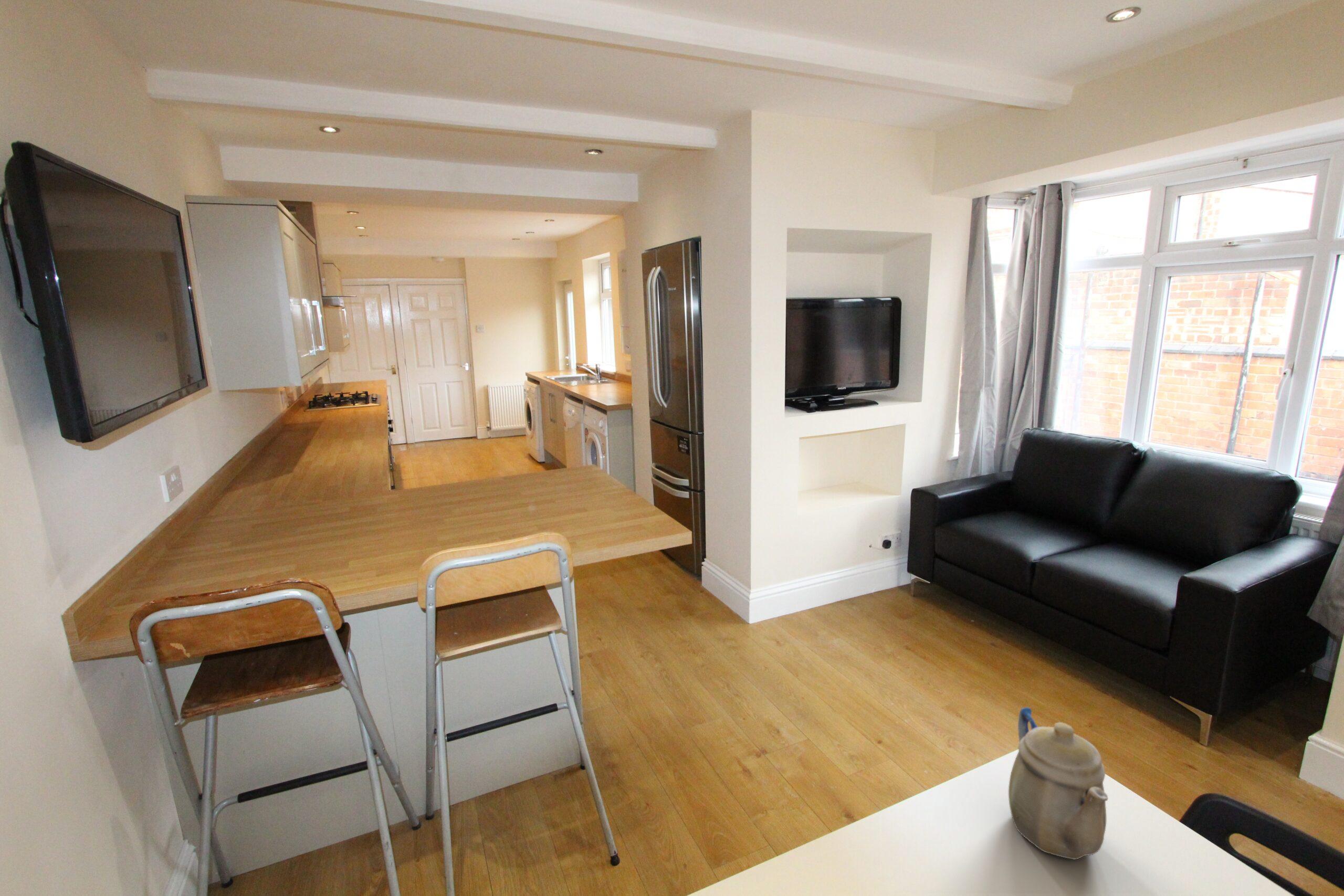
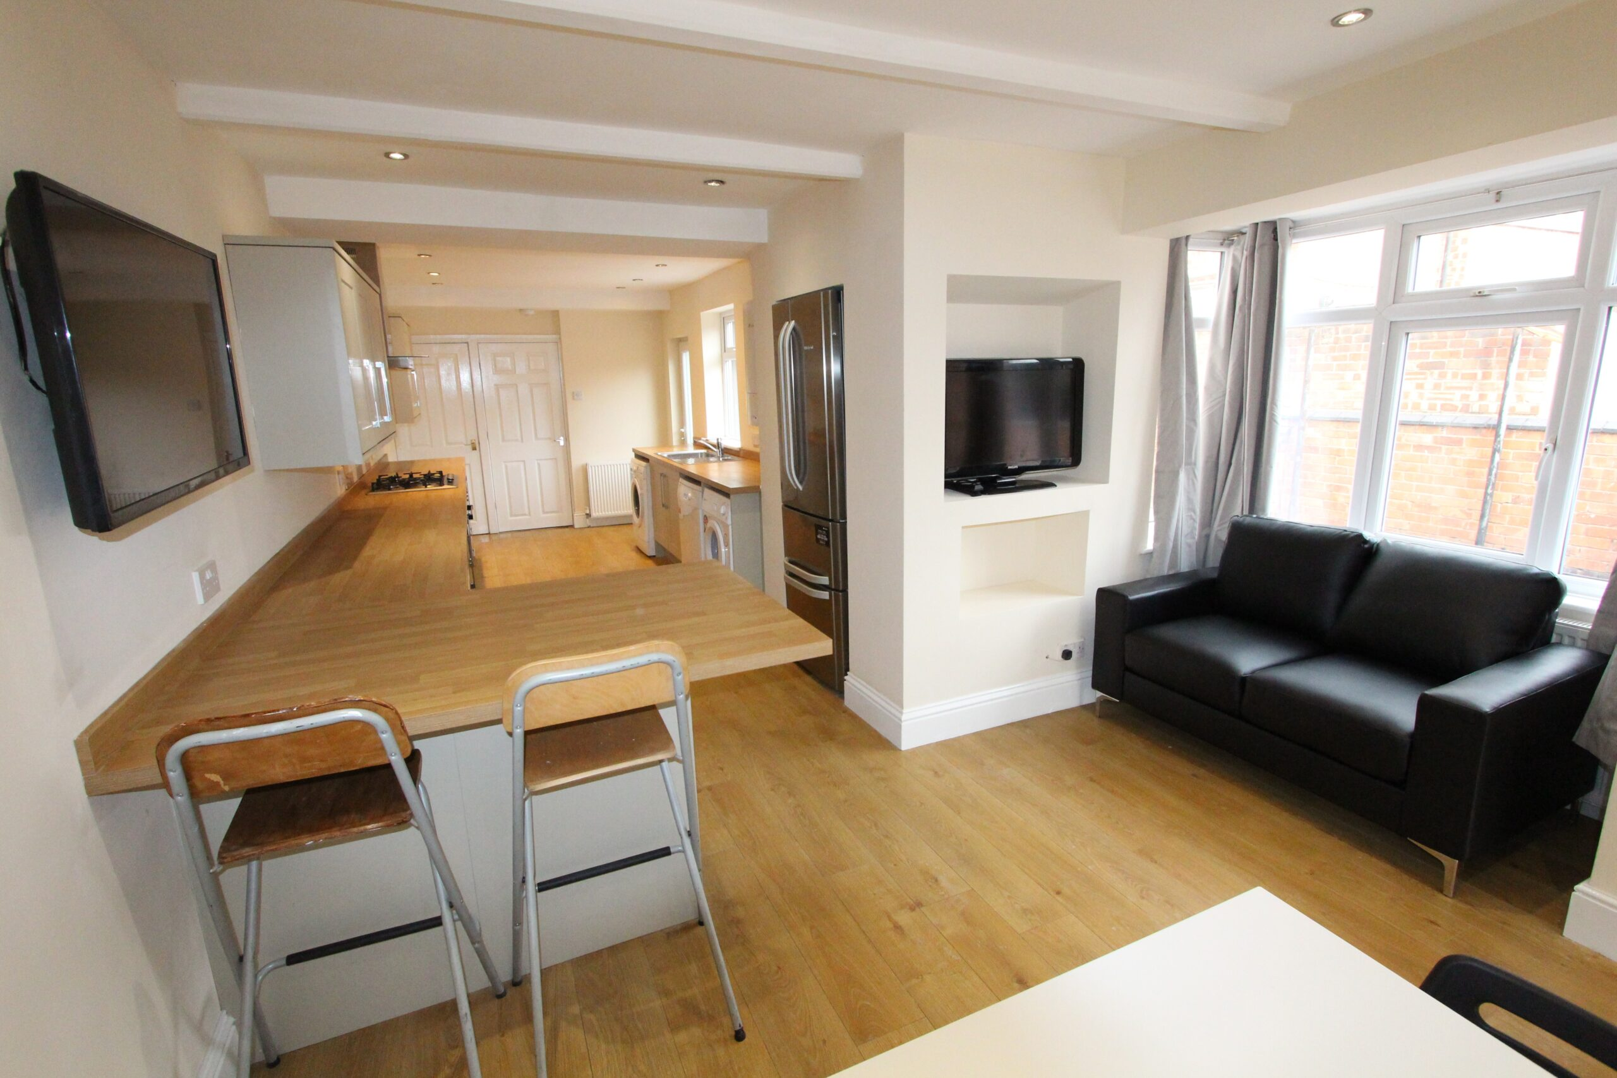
- teapot (1058, 779)
